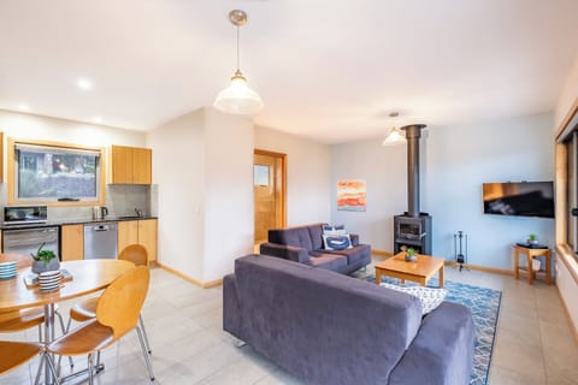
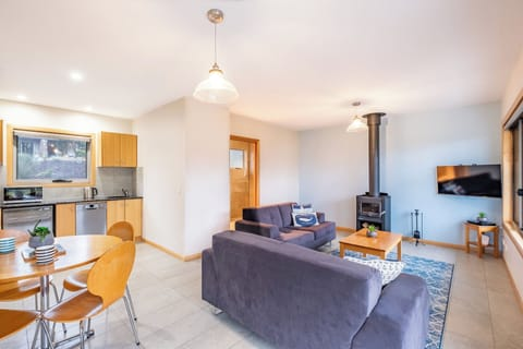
- wall art (350, 195)
